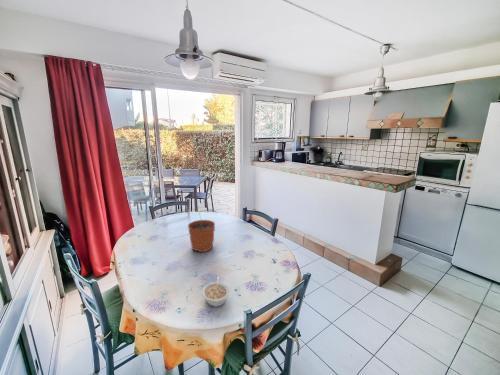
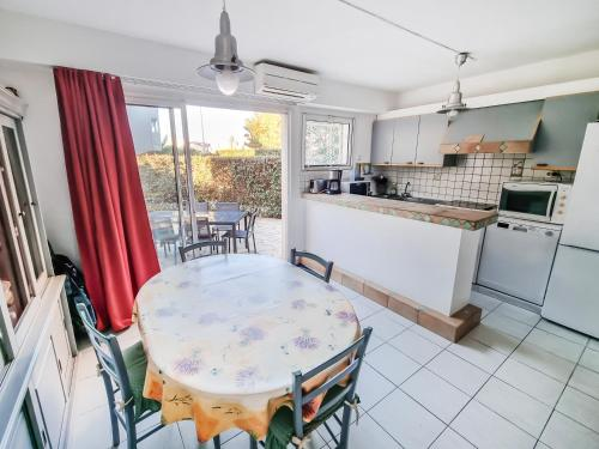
- plant pot (201, 230)
- legume (215, 293)
